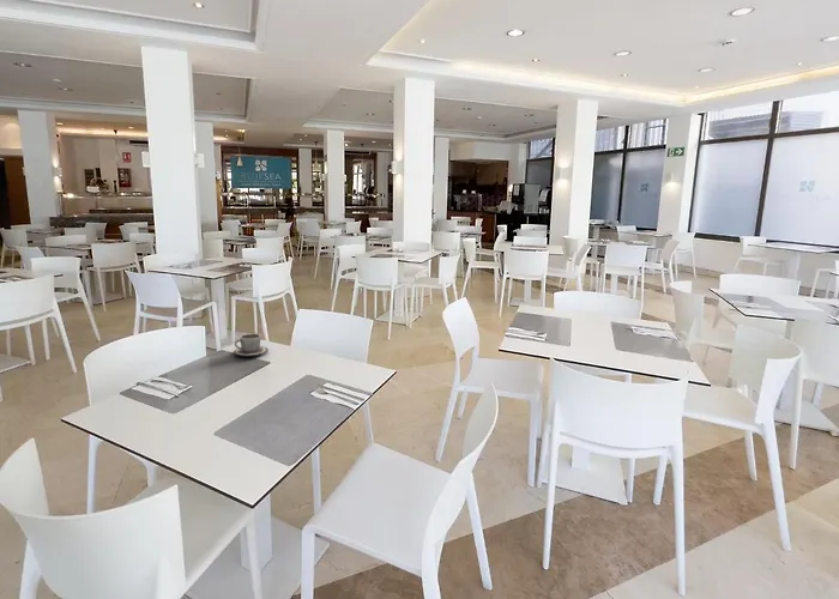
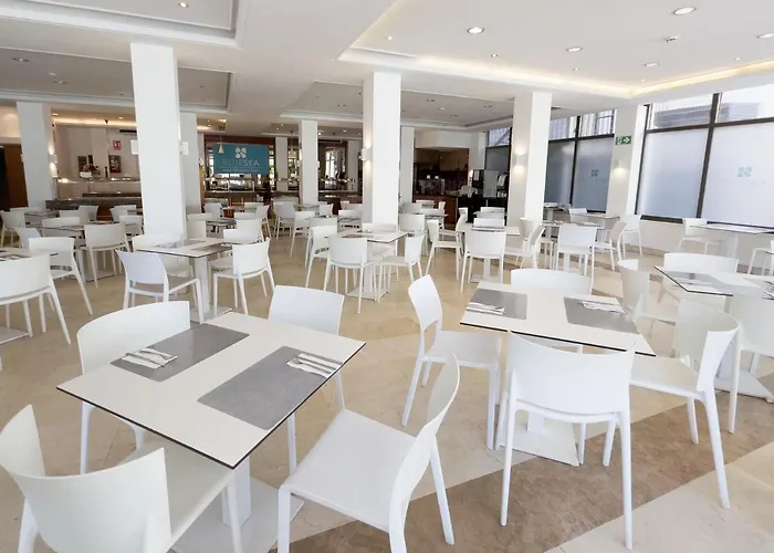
- cup (251, 344)
